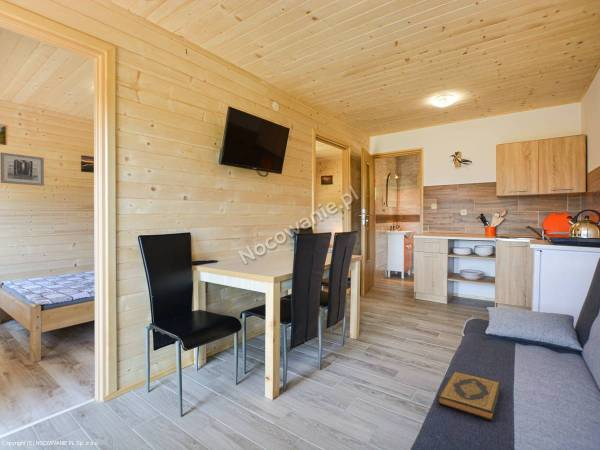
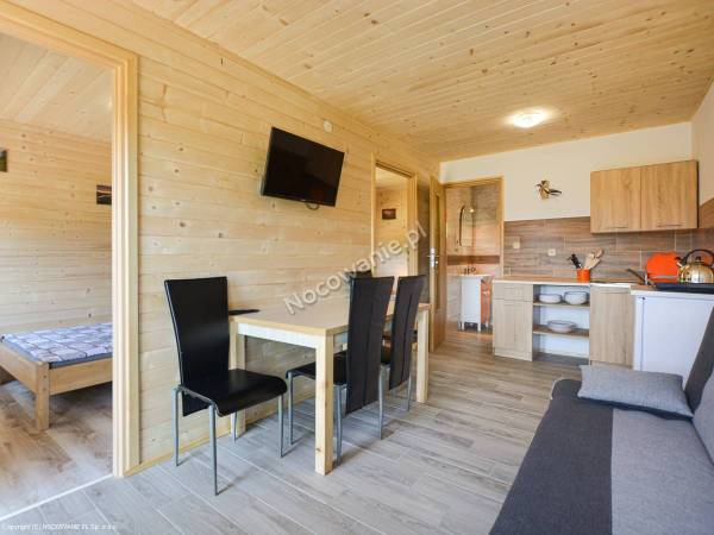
- wall art (23, 169)
- hardback book (470, 392)
